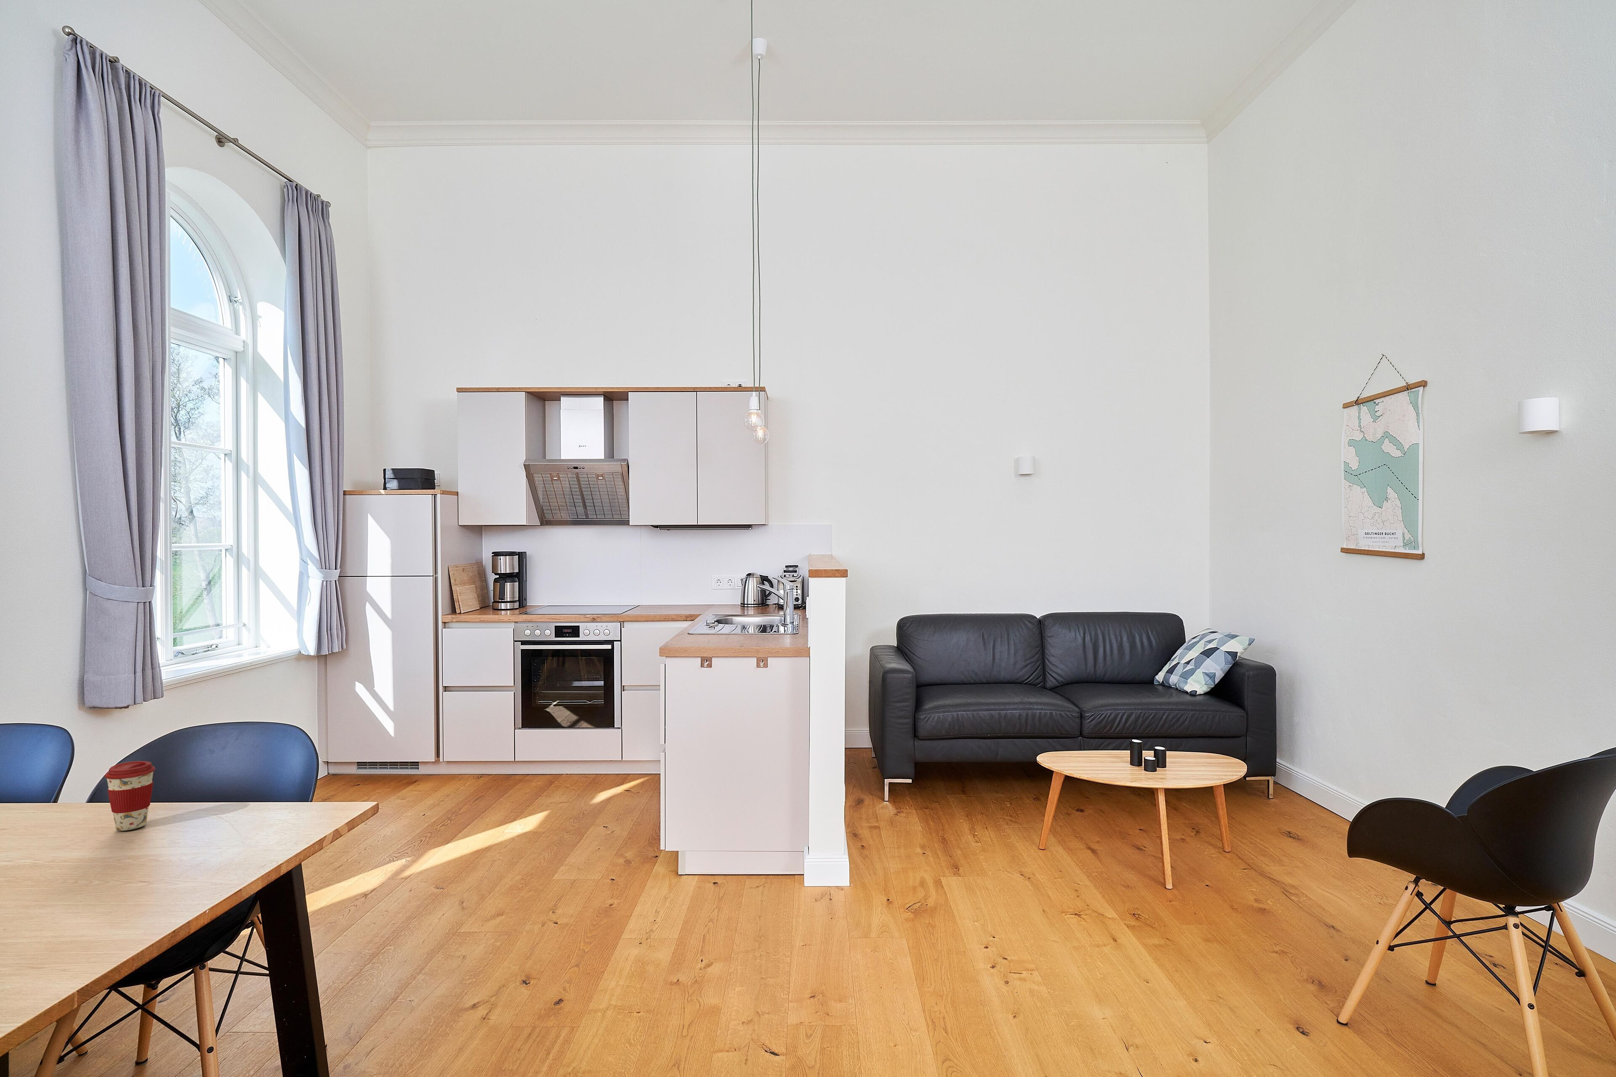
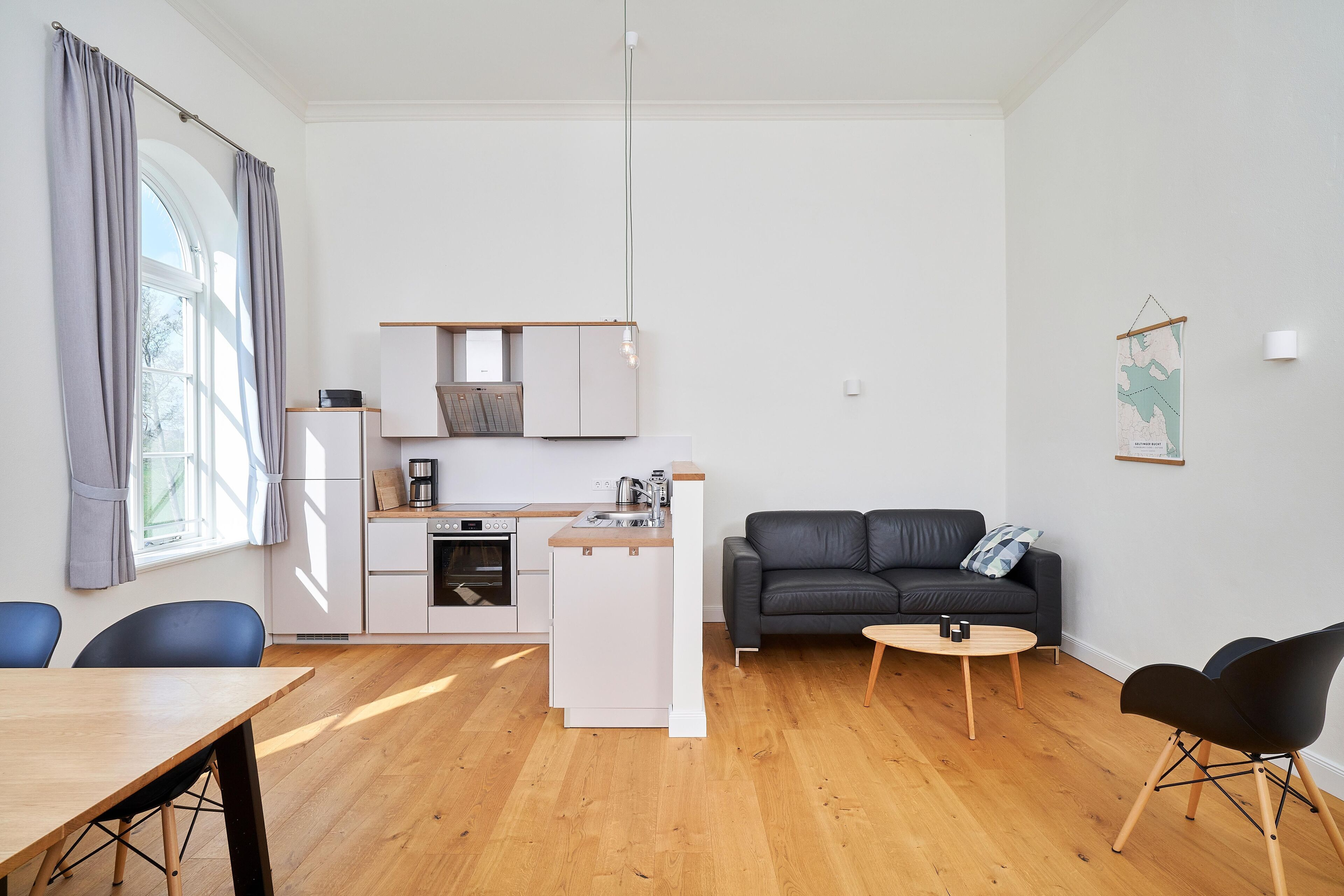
- coffee cup (130, 796)
